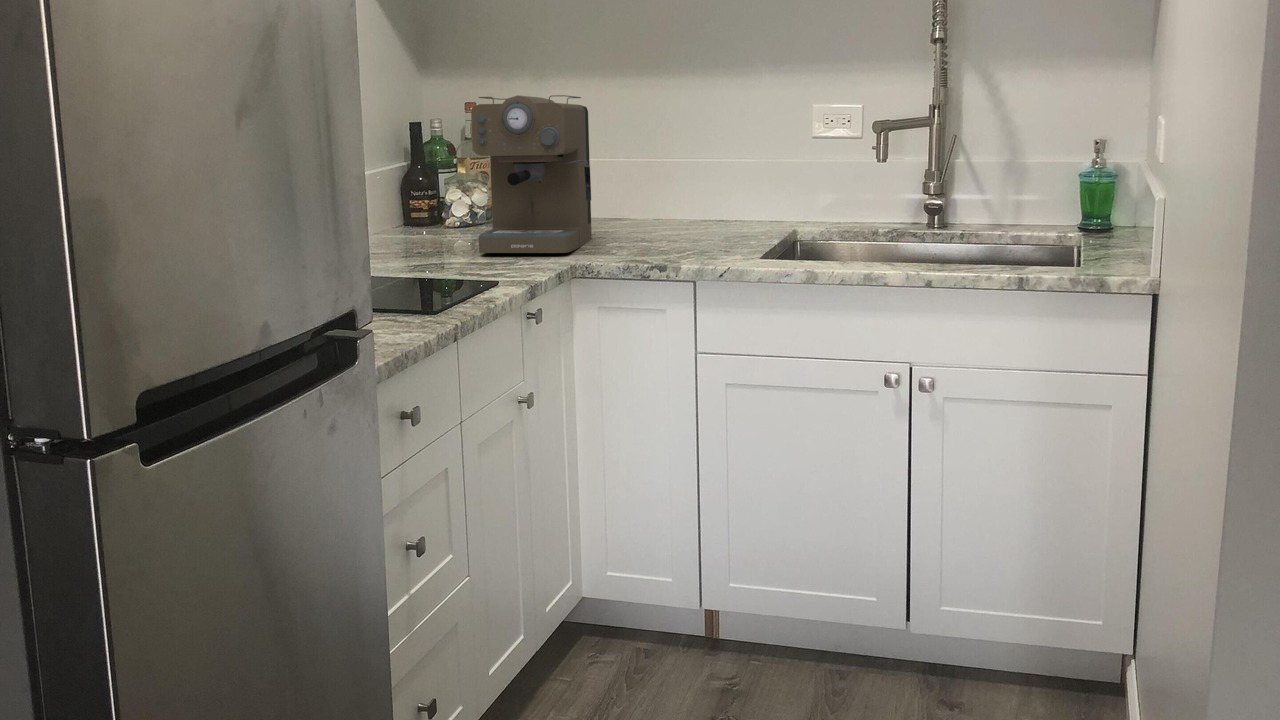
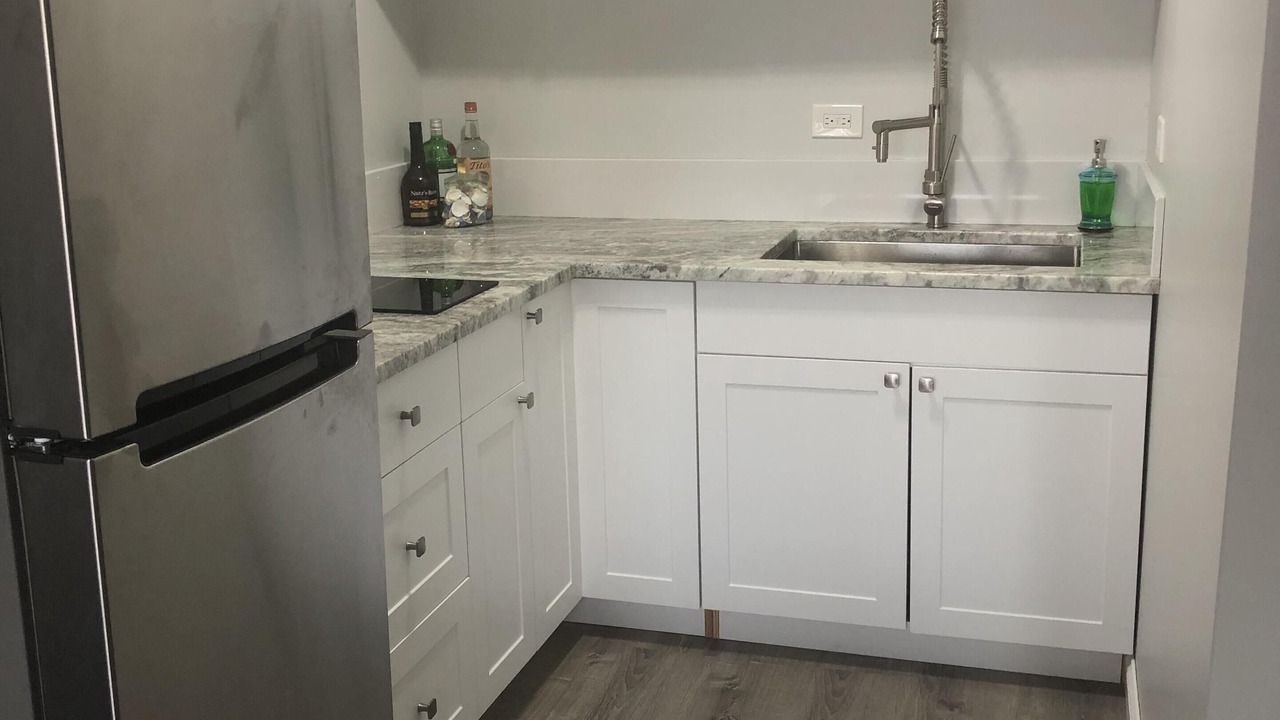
- coffee maker (540, 173)
